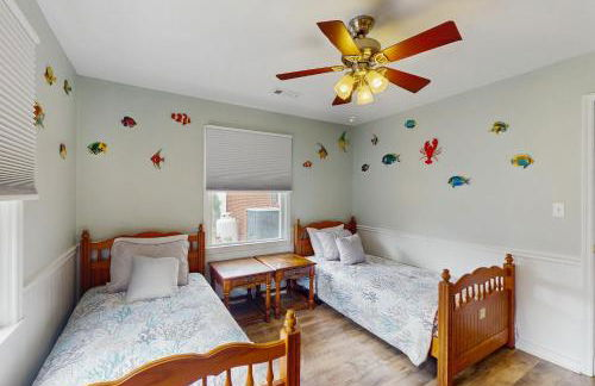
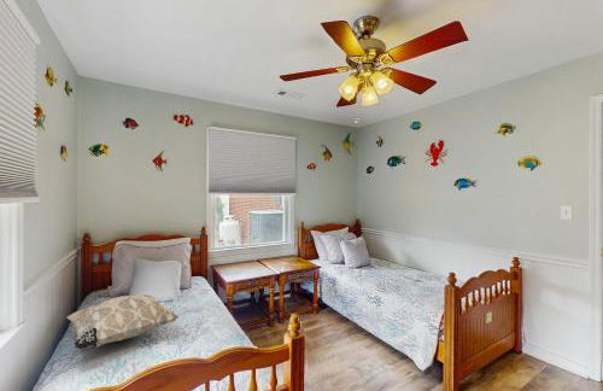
+ decorative pillow (122, 317)
